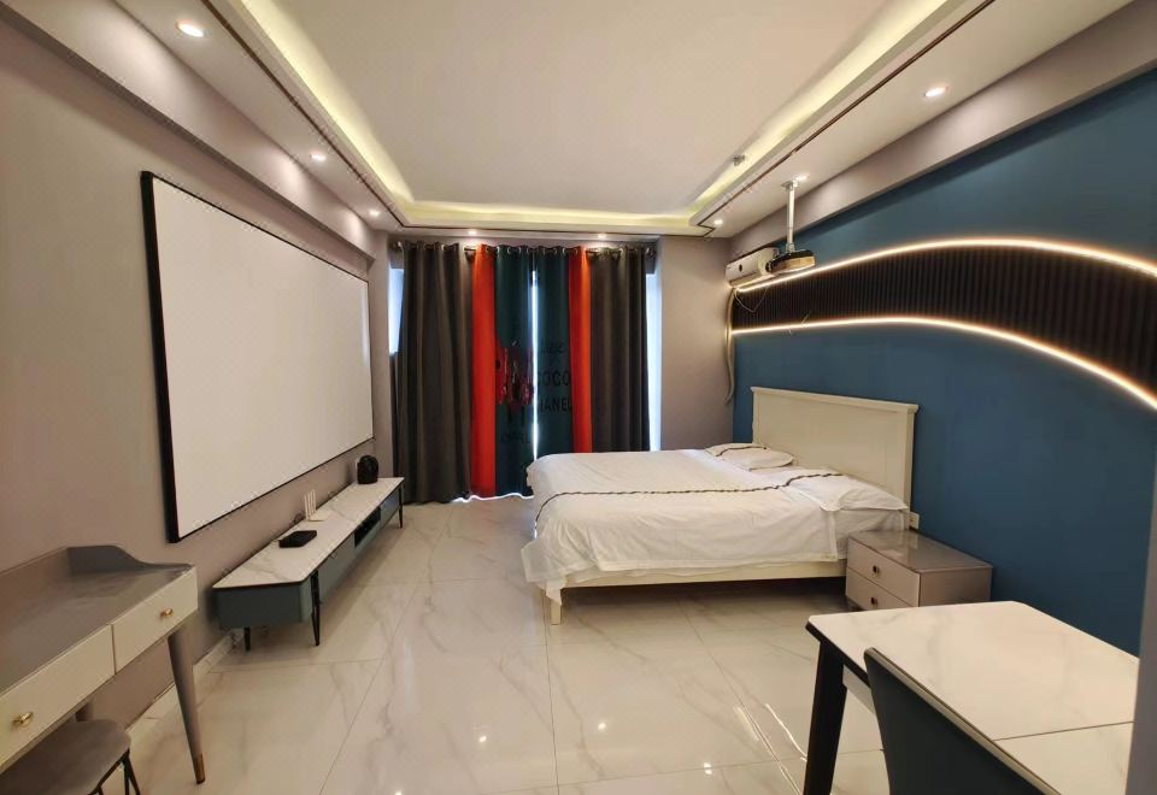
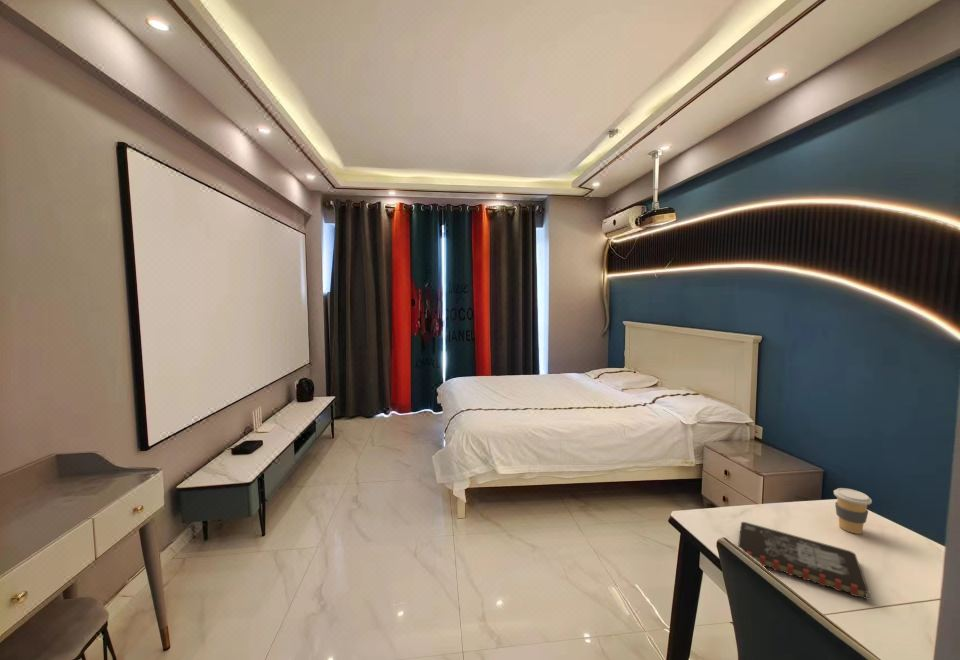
+ notebook (795, 554)
+ coffee cup (851, 511)
